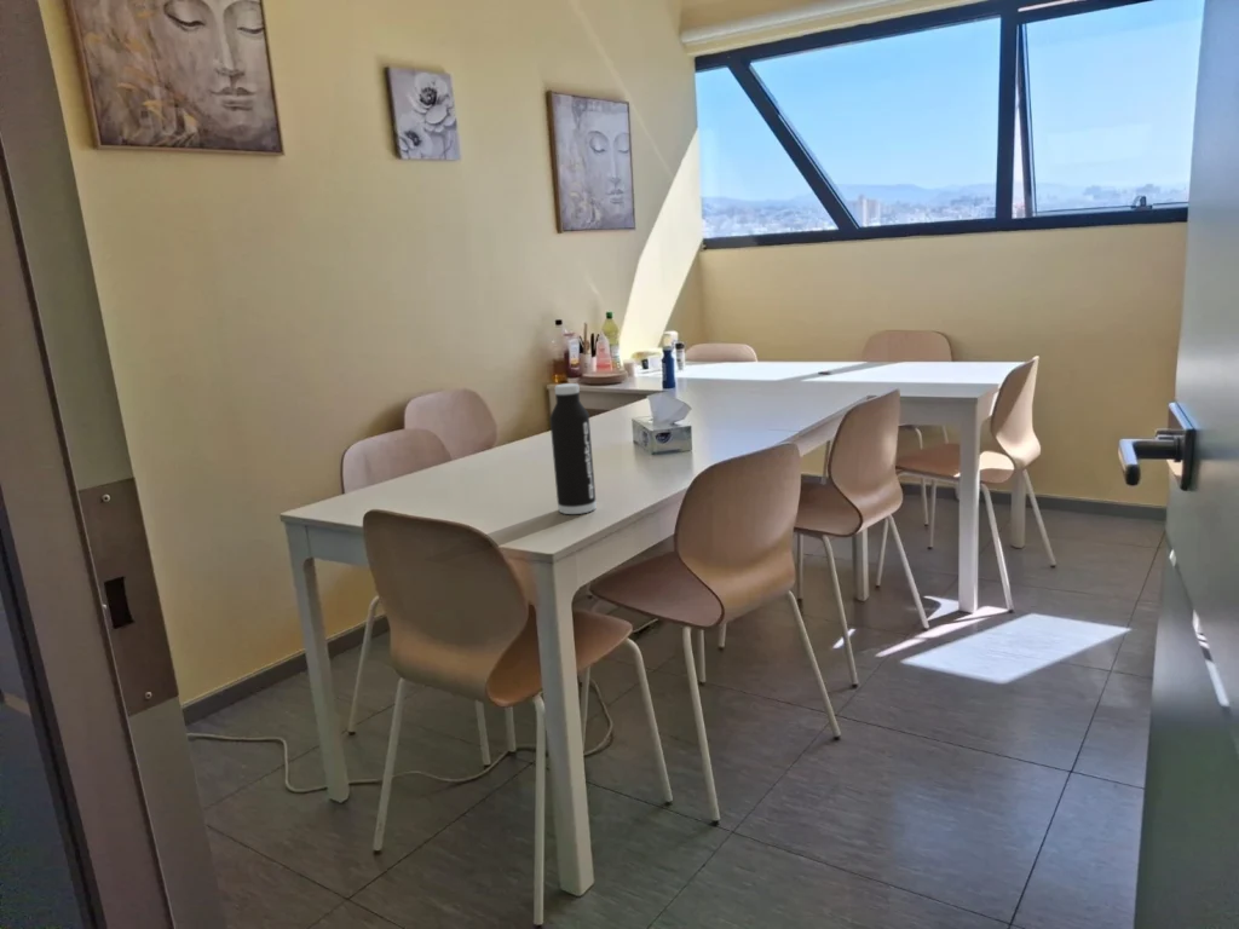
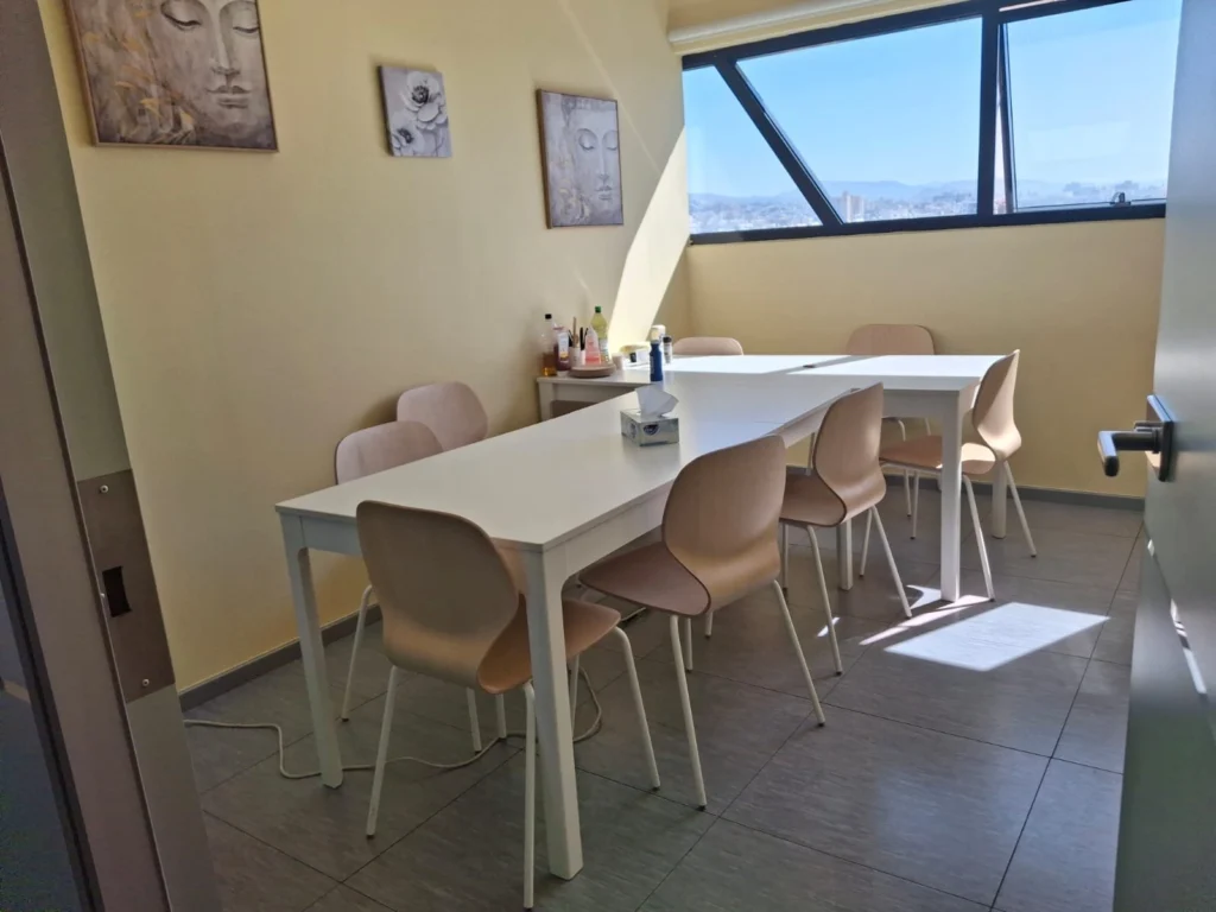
- water bottle (572, 448)
